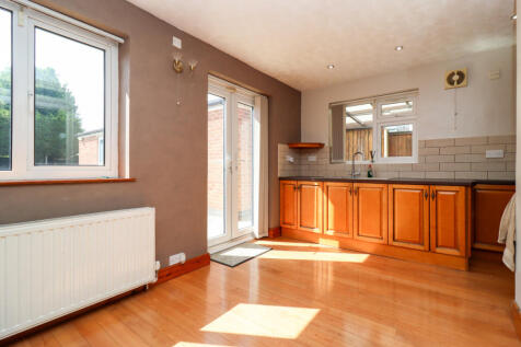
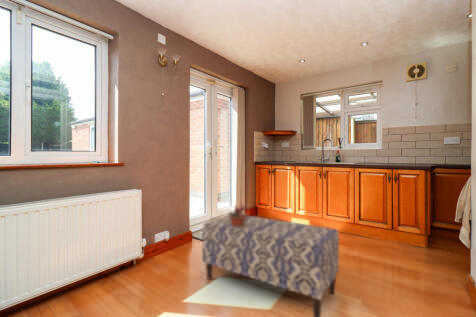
+ bench (267, 255)
+ potted plant (238, 212)
